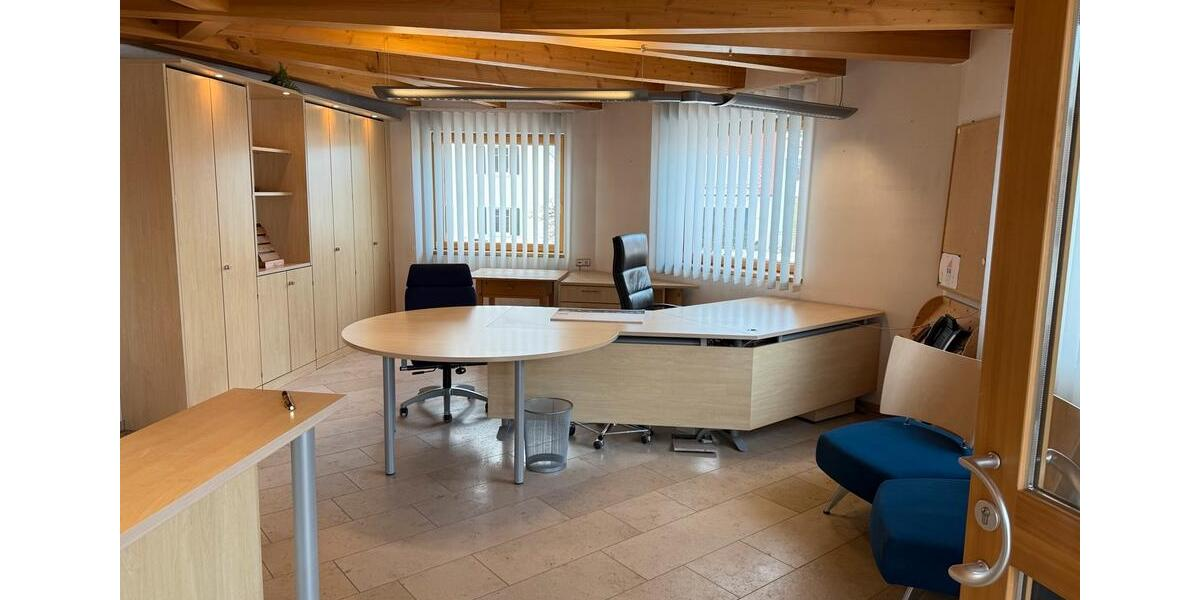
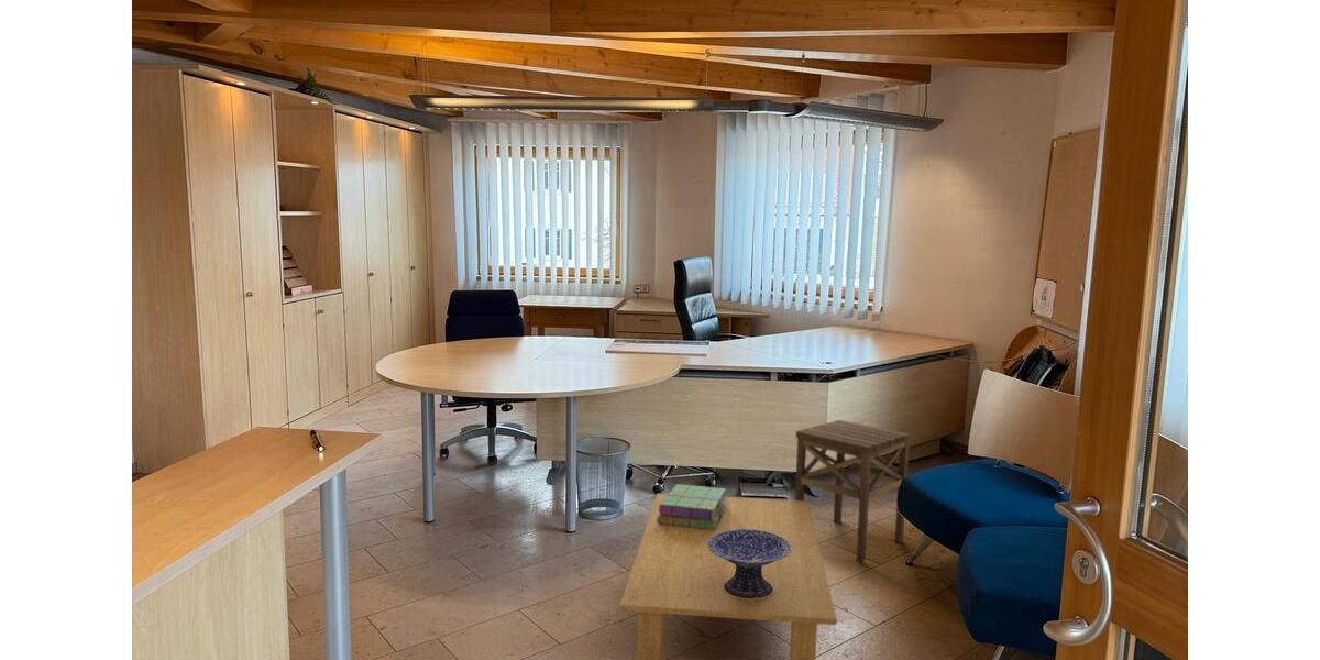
+ coffee table (728, 576)
+ stack of books (693, 505)
+ decorative bowl (748, 565)
+ side table (850, 486)
